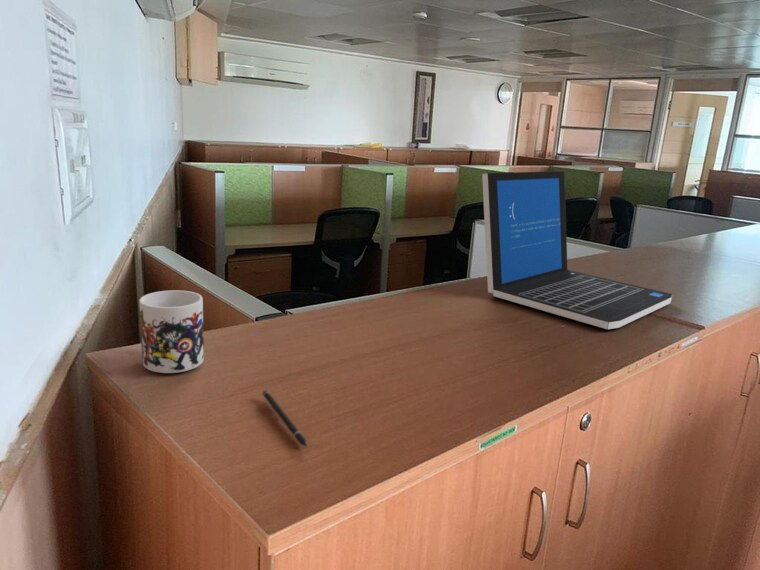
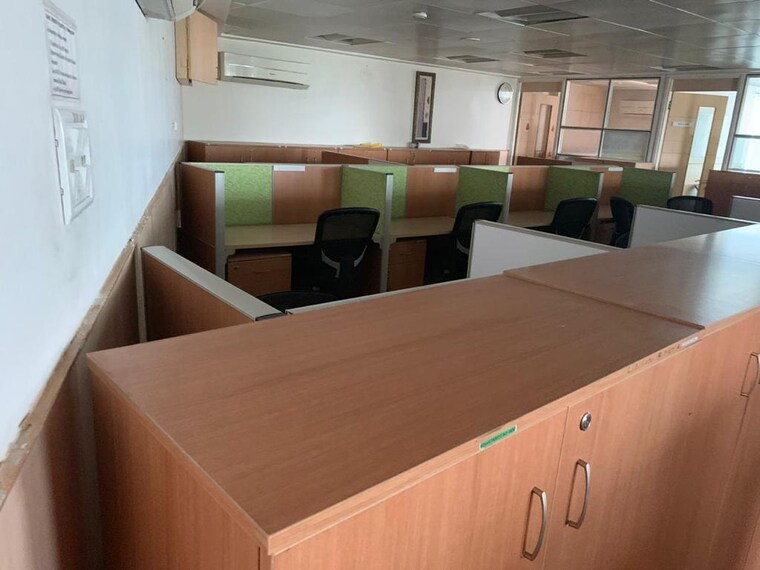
- mug (167, 328)
- pen (284, 417)
- laptop (566, 239)
